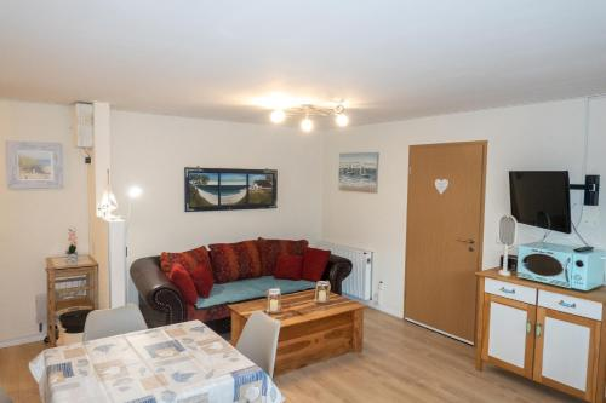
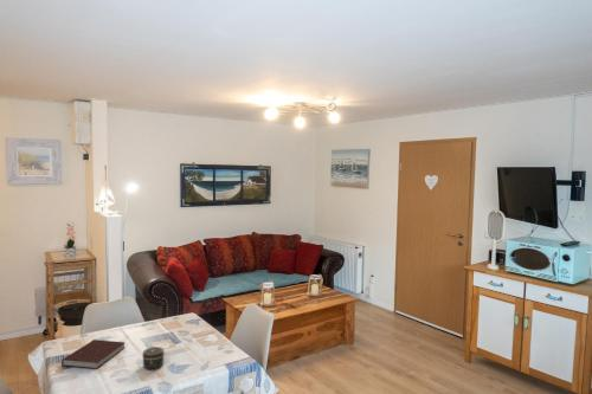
+ notebook (95, 353)
+ jar (153, 357)
